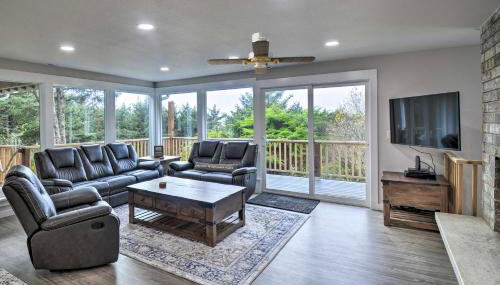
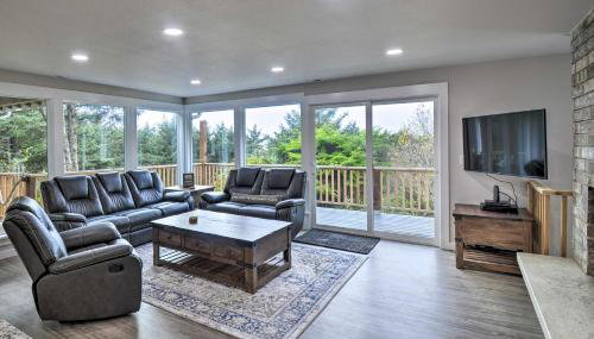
- ceiling fan (260, 51)
